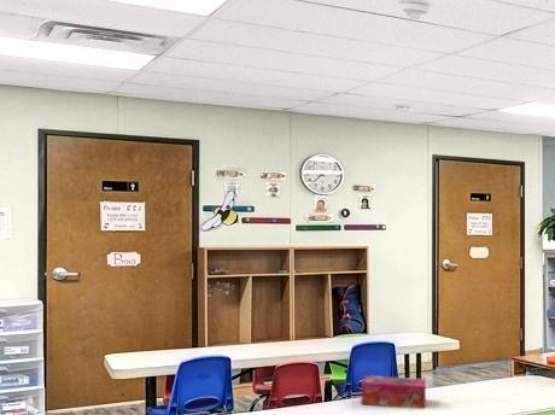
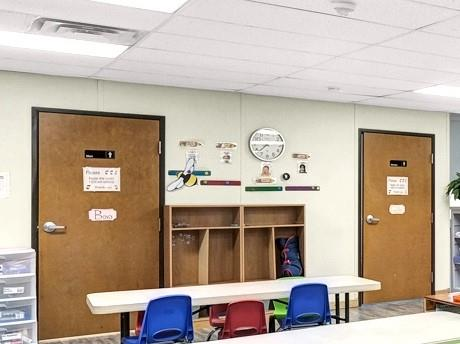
- tissue box (393, 391)
